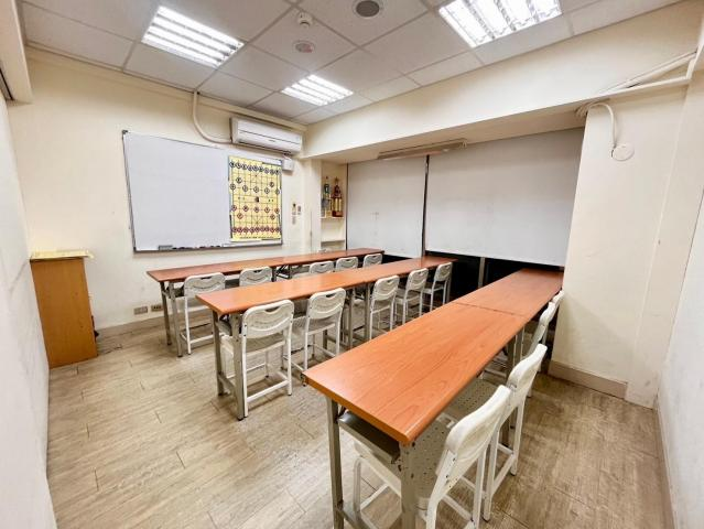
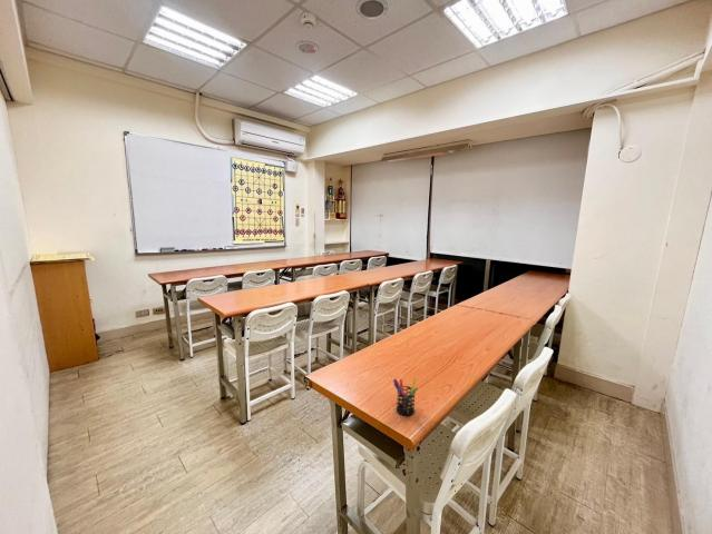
+ pen holder (407, 394)
